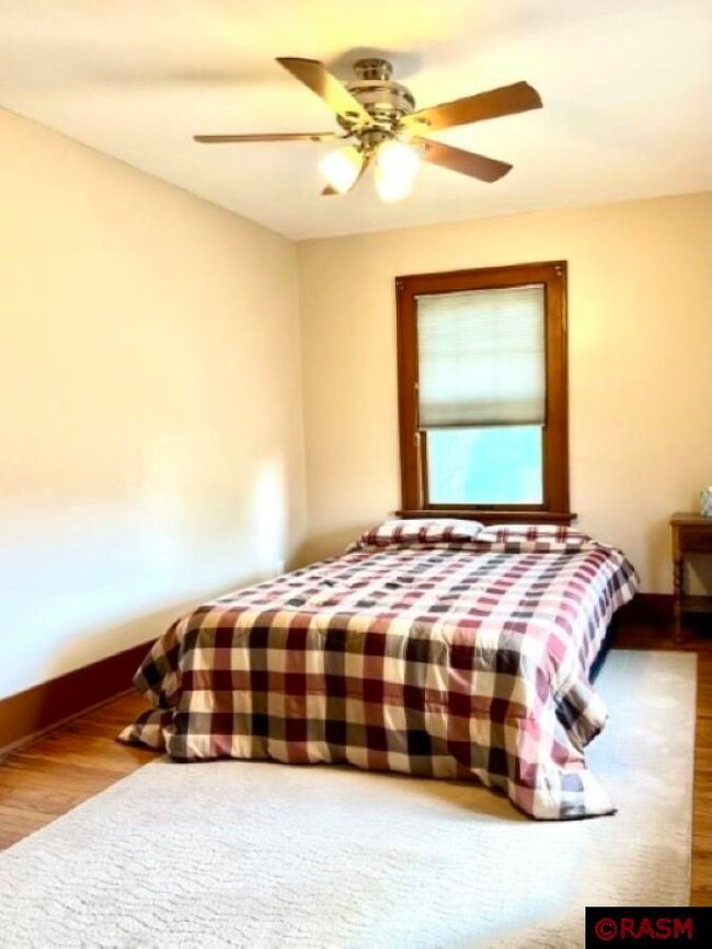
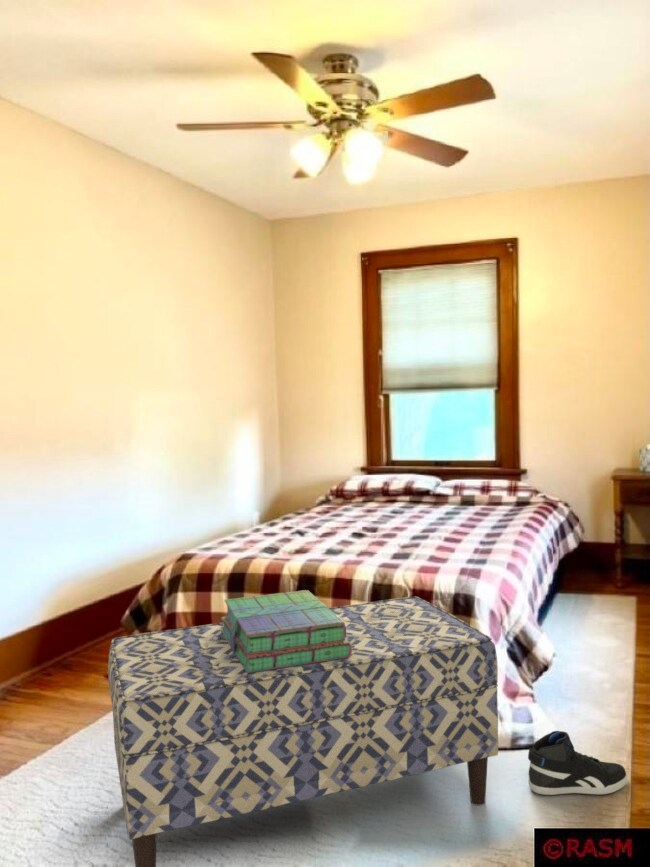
+ bench (300, 720)
+ sneaker (579, 759)
+ stack of books (281, 625)
